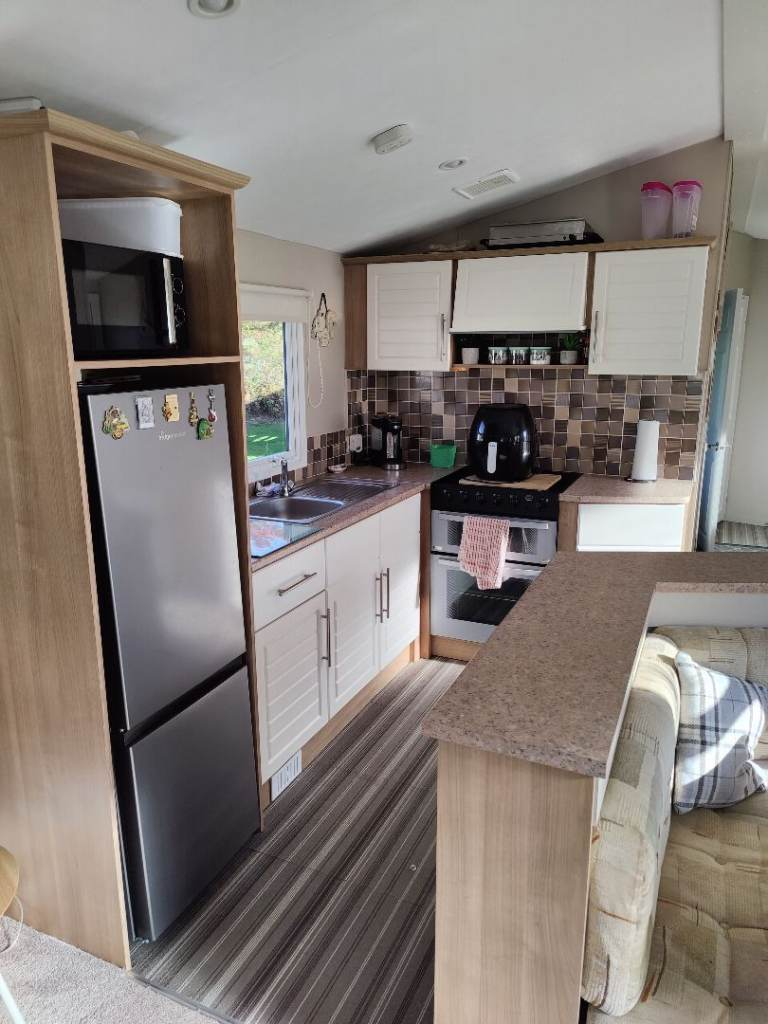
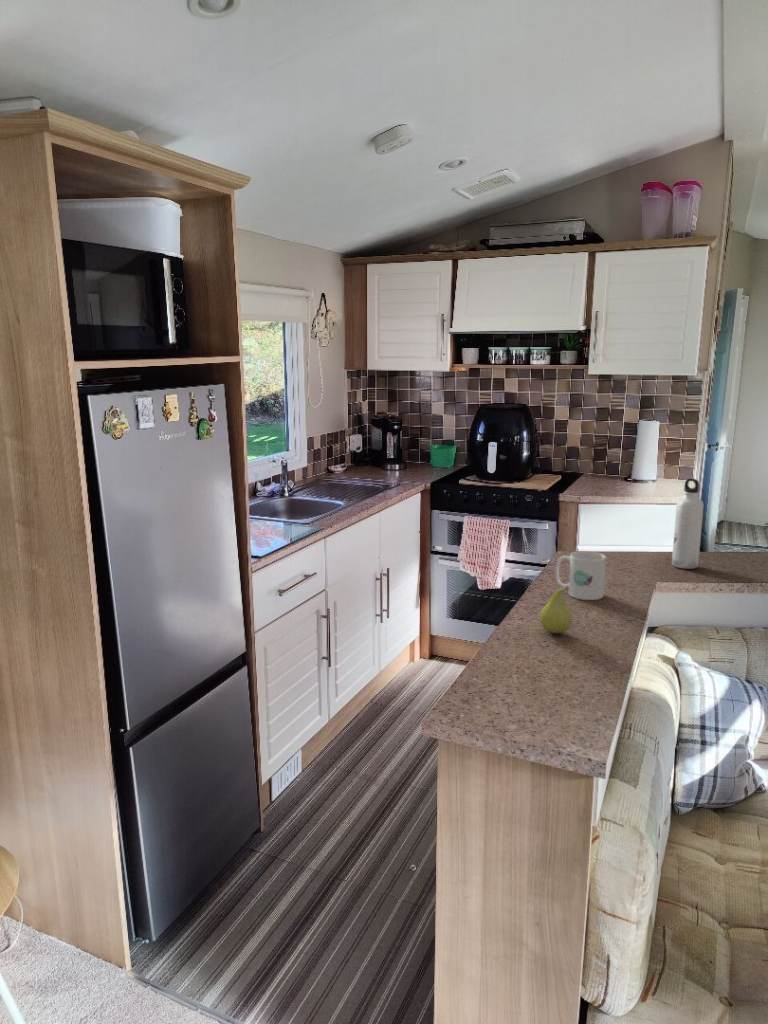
+ mug (579, 574)
+ water bottle (688, 522)
+ fruit (557, 607)
